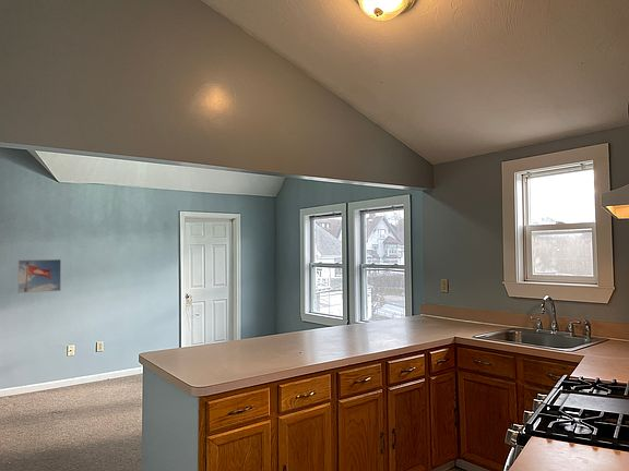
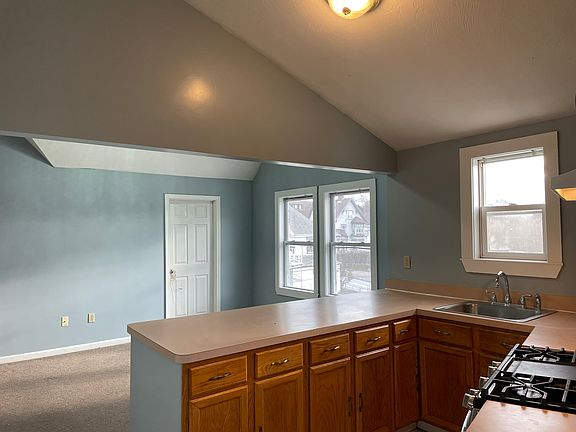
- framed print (39, 275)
